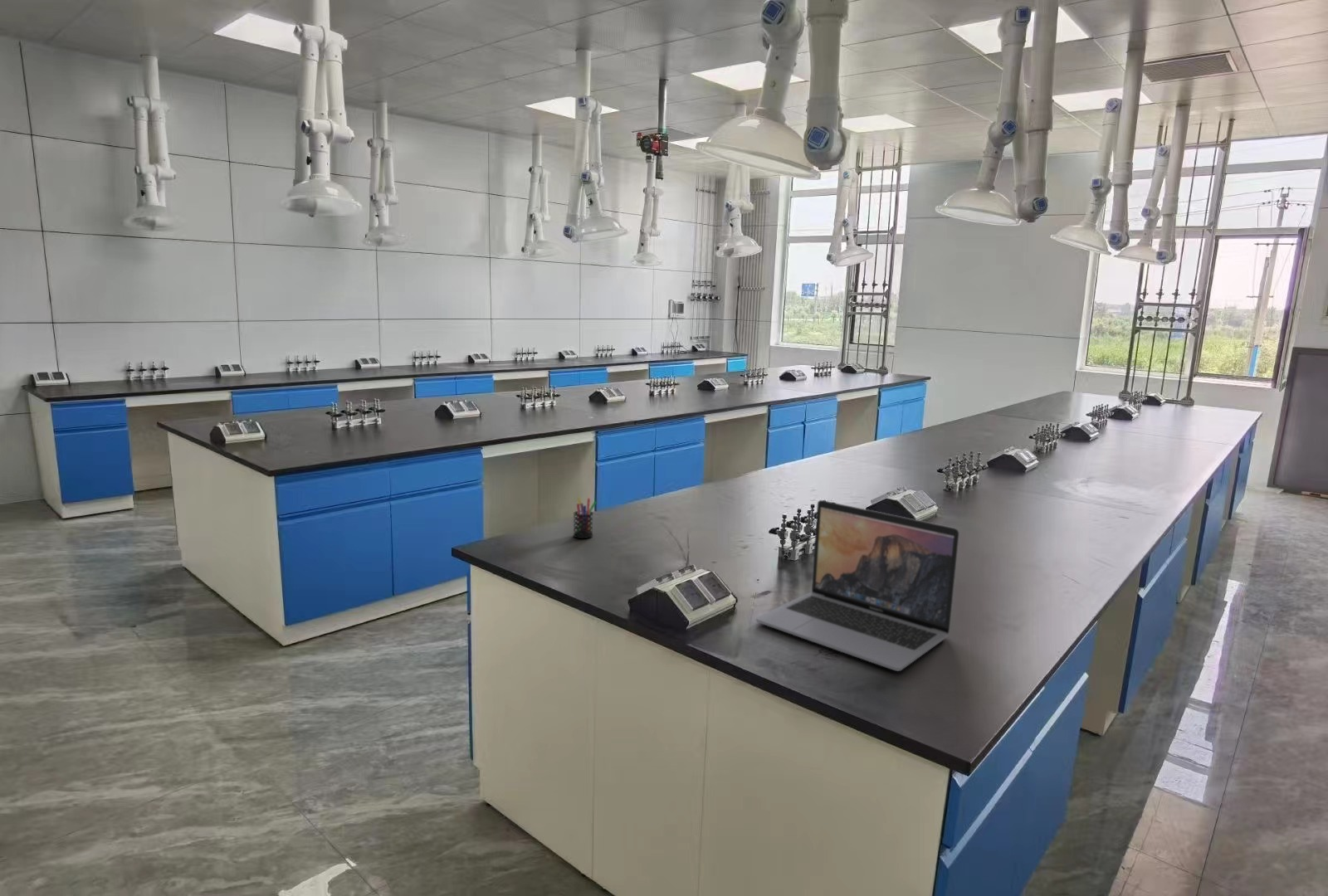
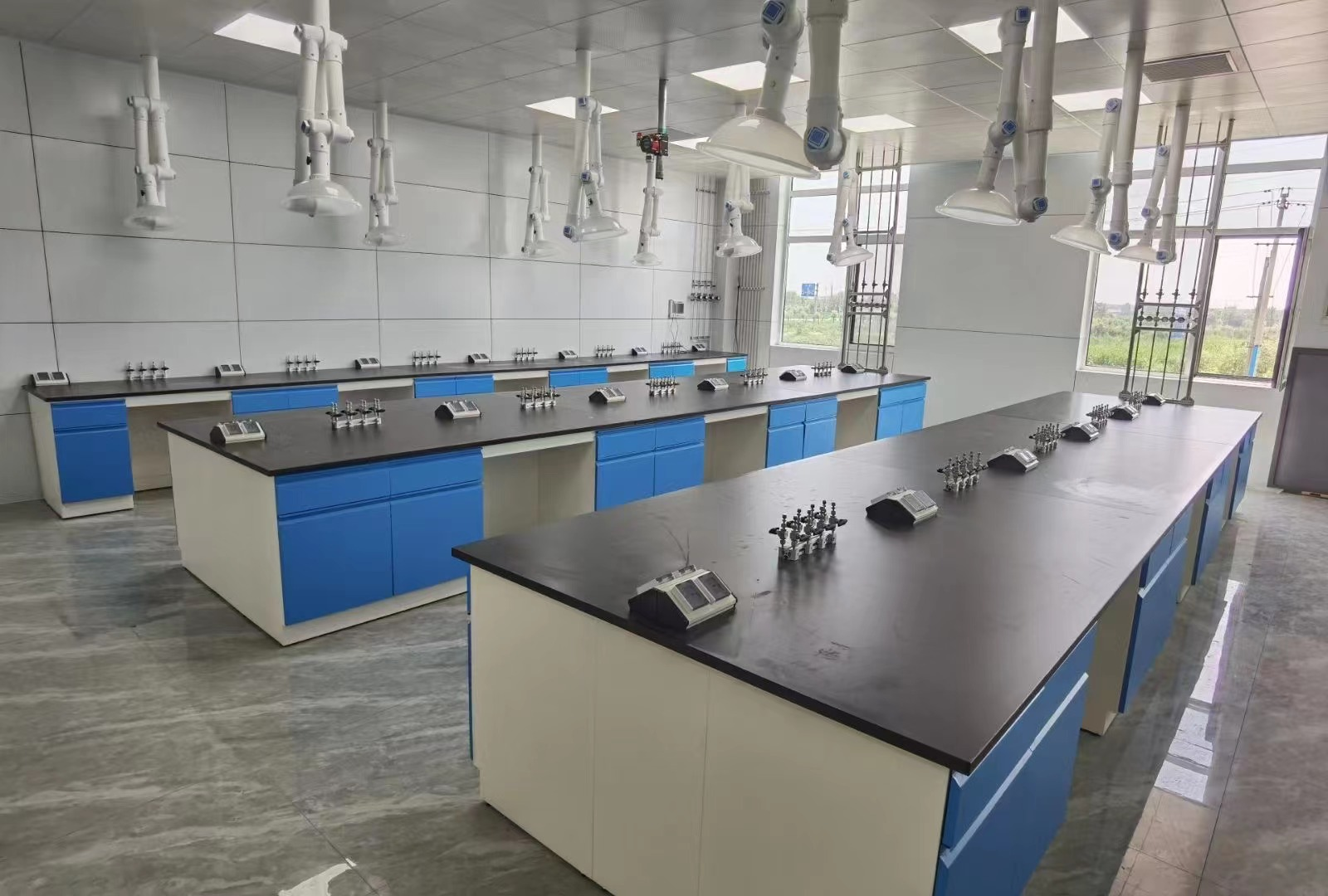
- pen holder (585, 516)
- laptop (854, 577)
